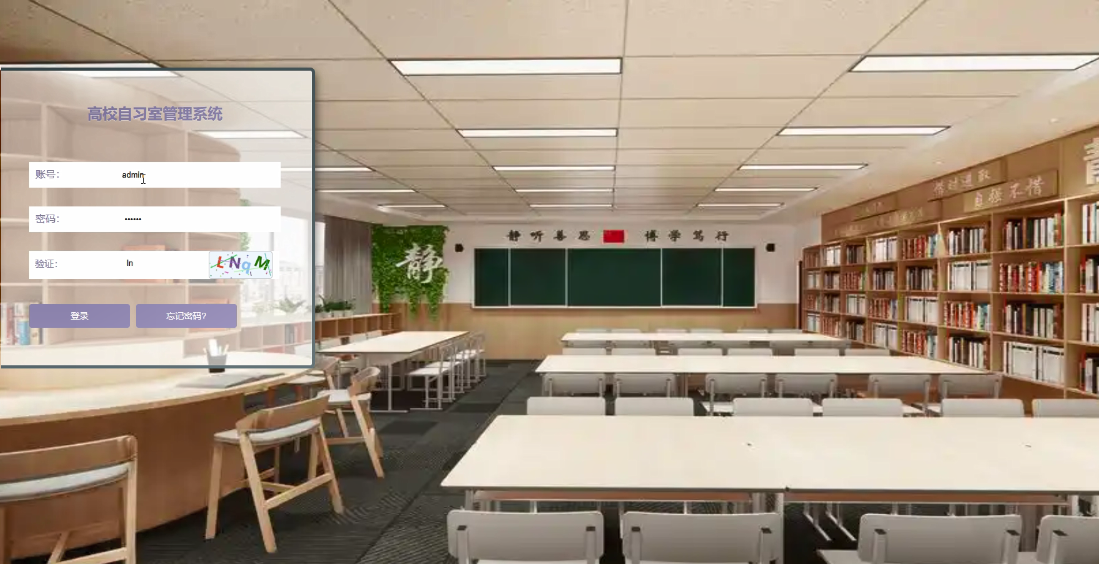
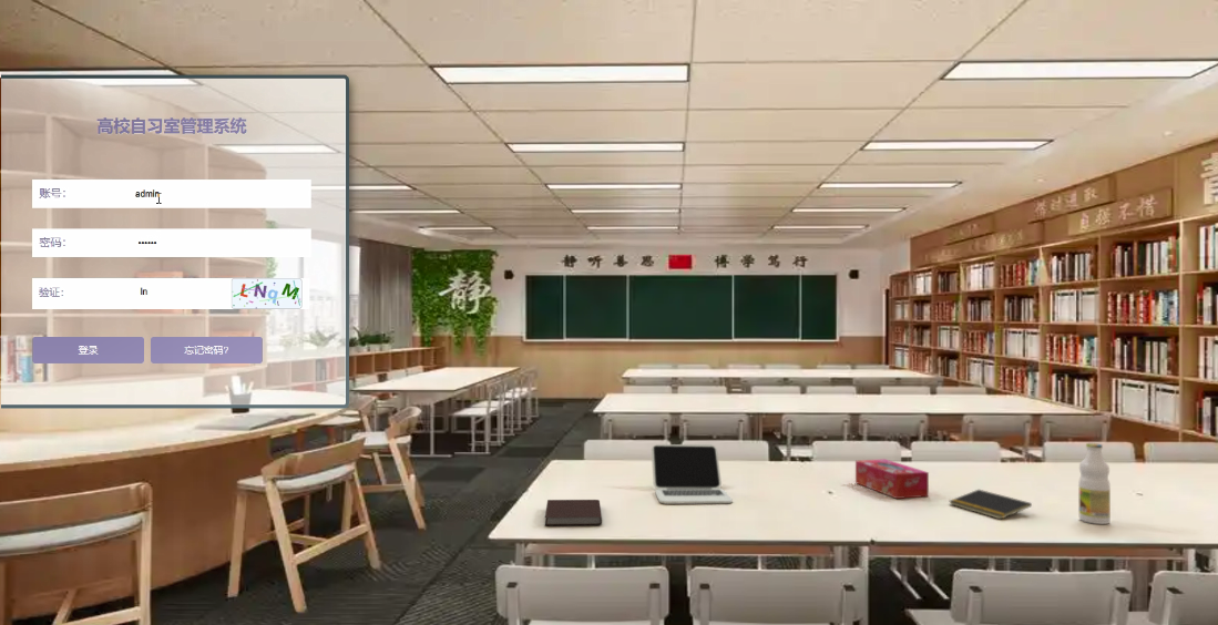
+ notepad (989, 503)
+ notebook (573, 512)
+ tissue box (890, 478)
+ laptop (689, 472)
+ bottle (1094, 482)
